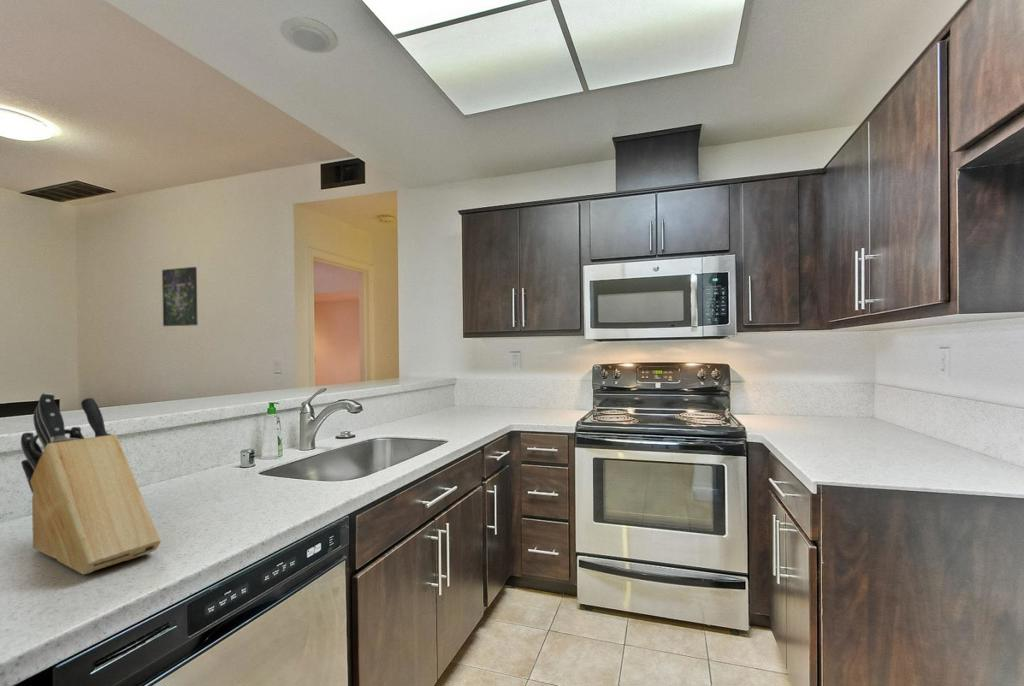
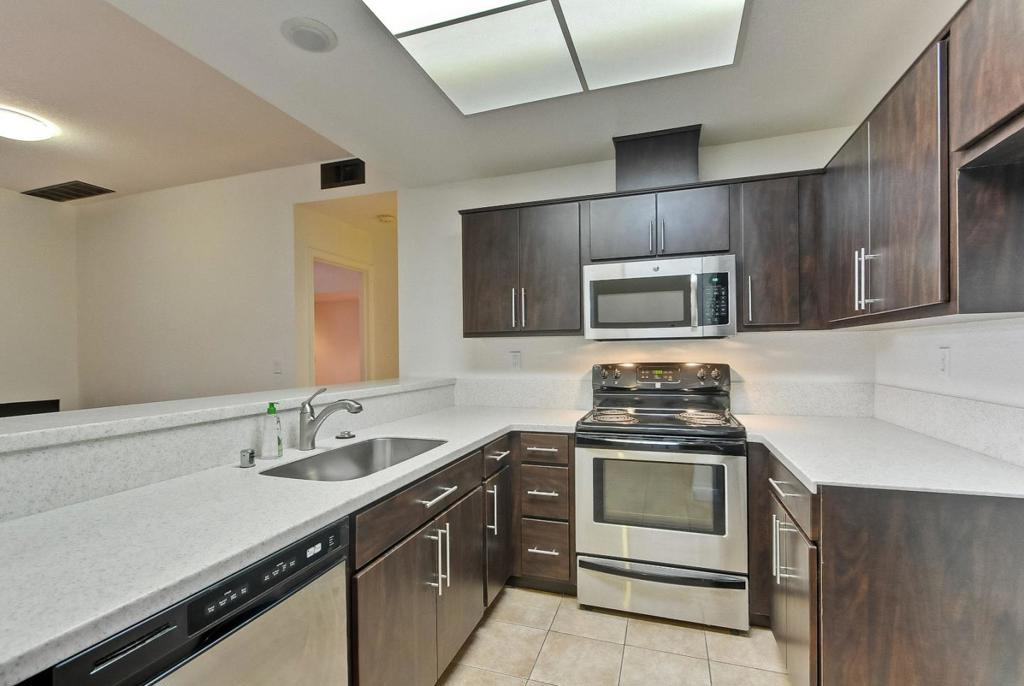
- knife block (85, 470)
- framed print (179, 297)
